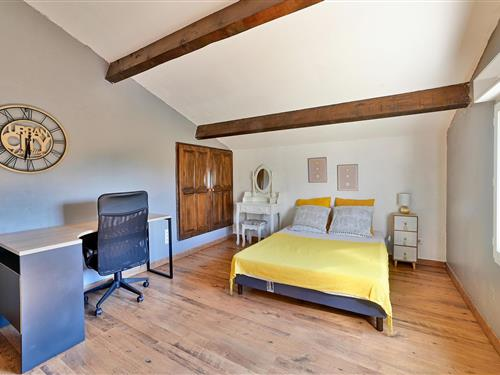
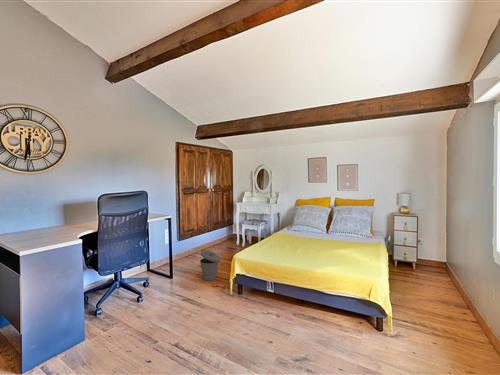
+ trash can (210, 264)
